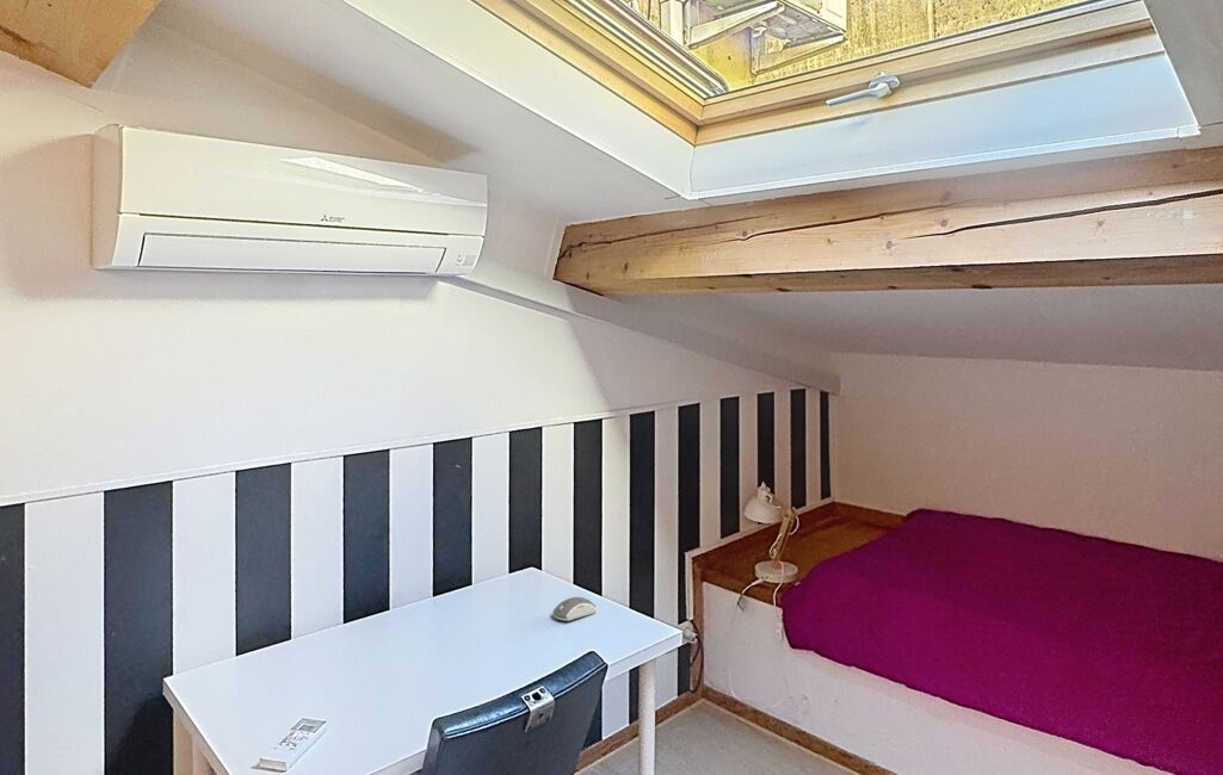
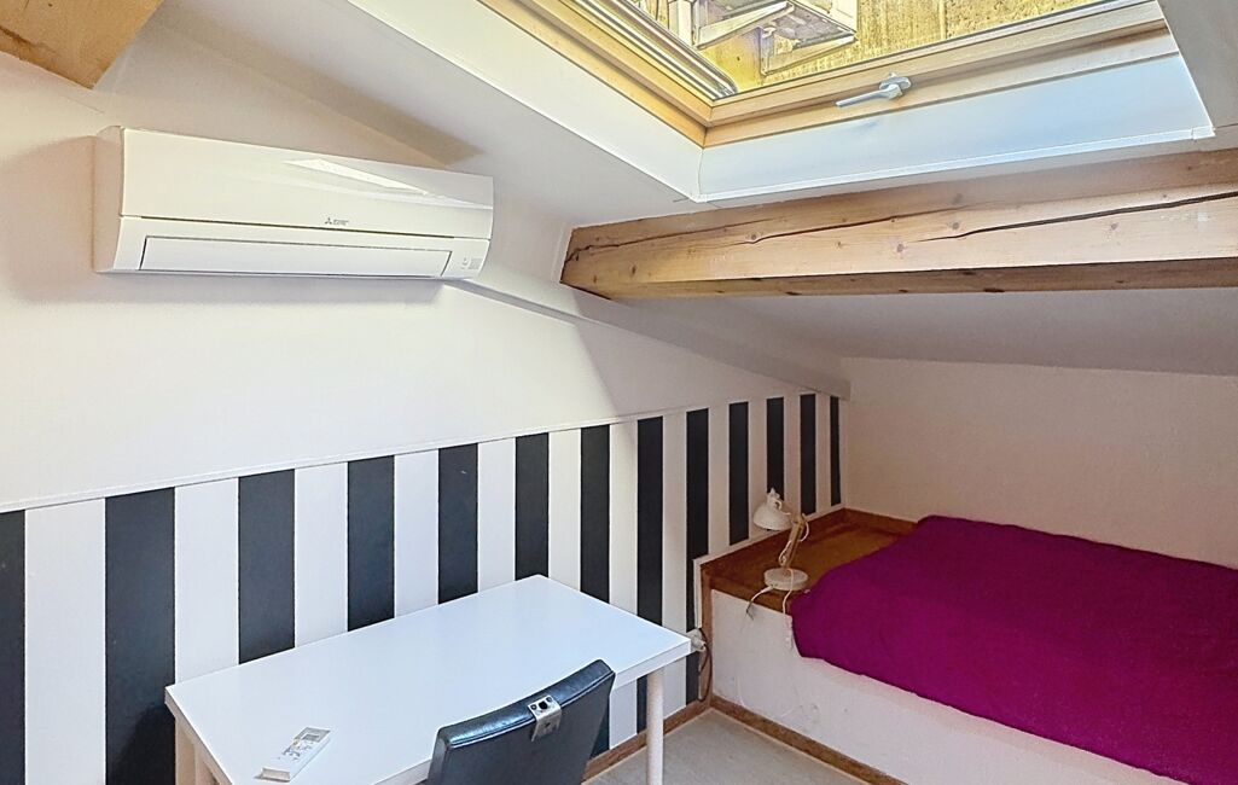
- computer mouse (575, 606)
